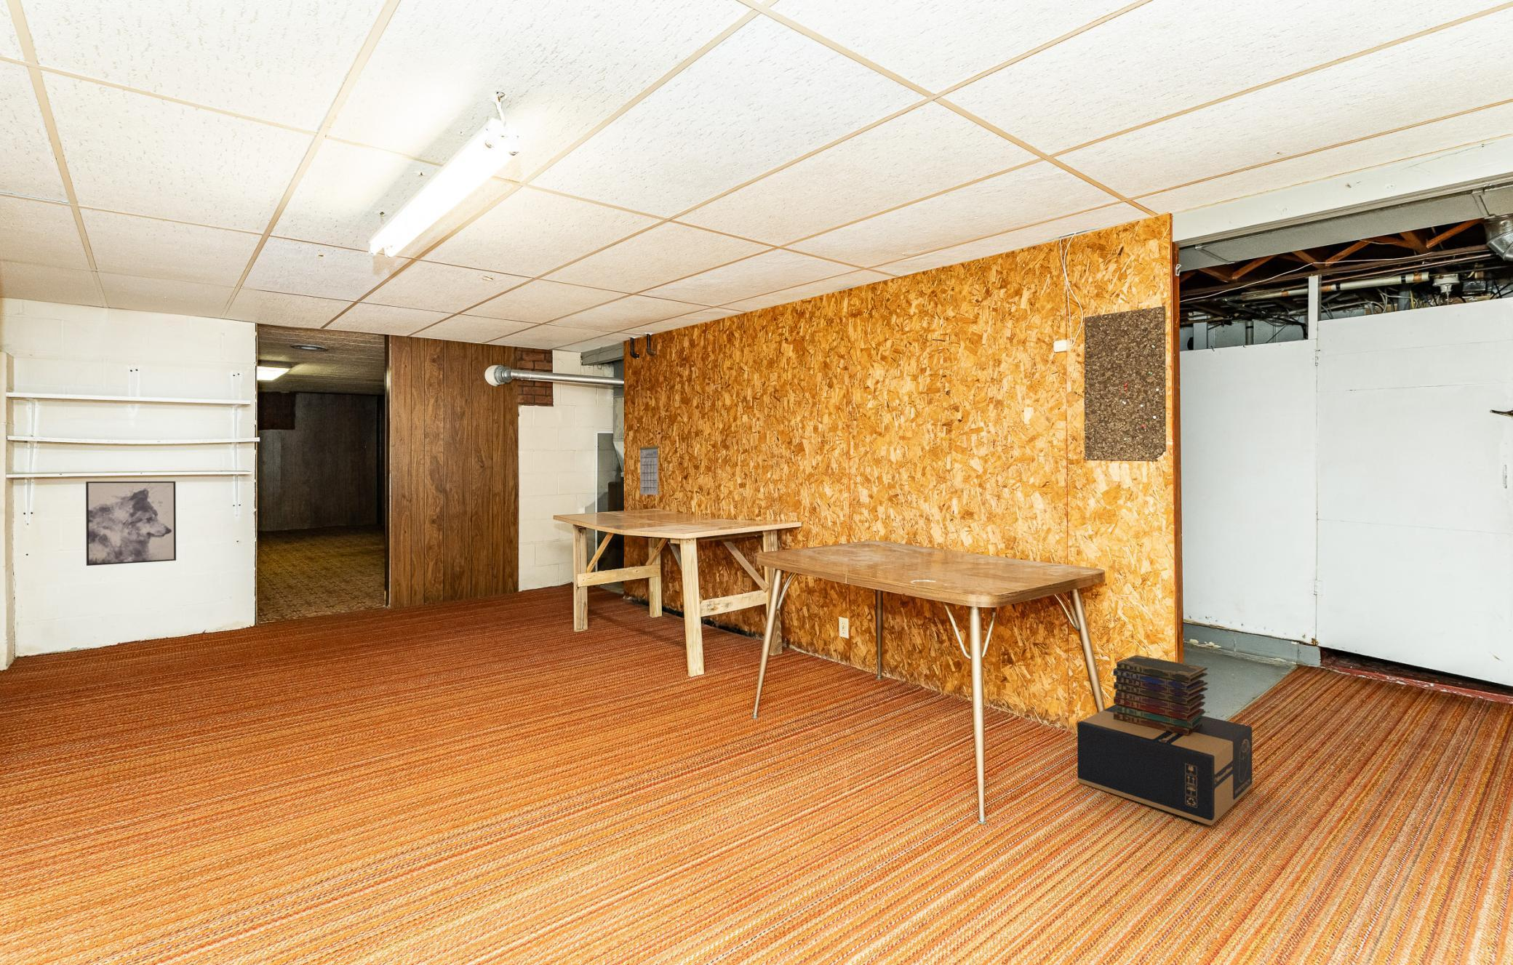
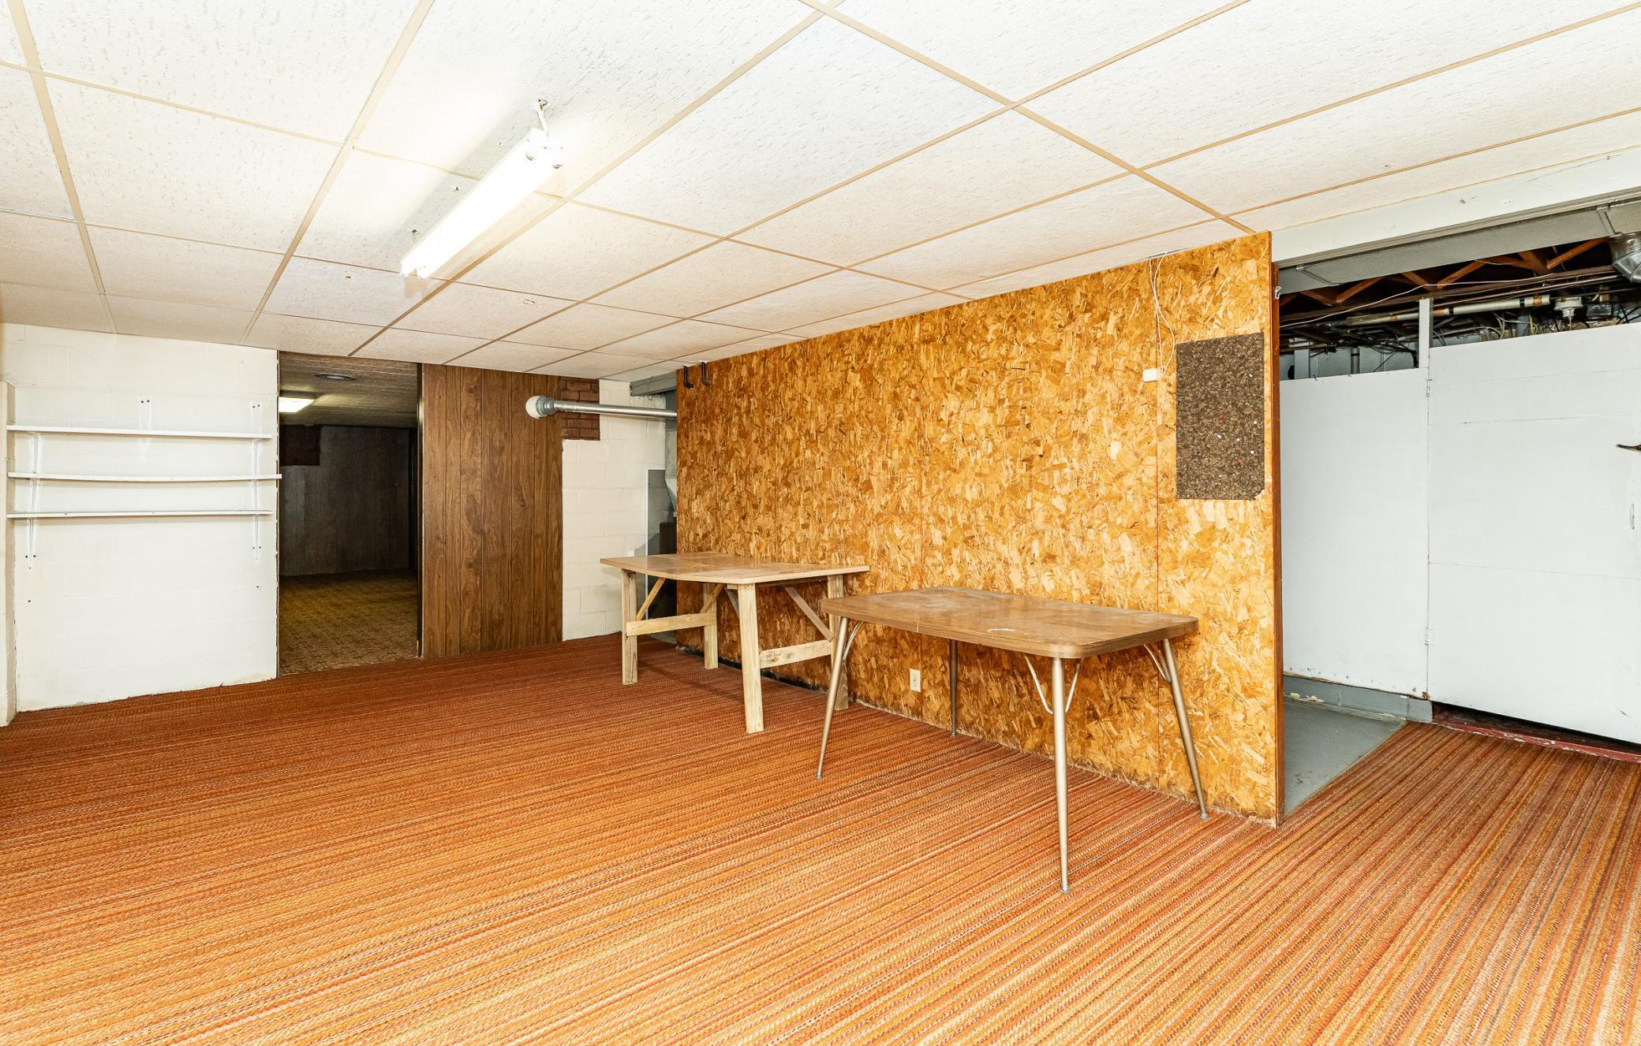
- book stack (1159, 693)
- wall art (132, 522)
- calendar (648, 464)
- cardboard box (1163, 754)
